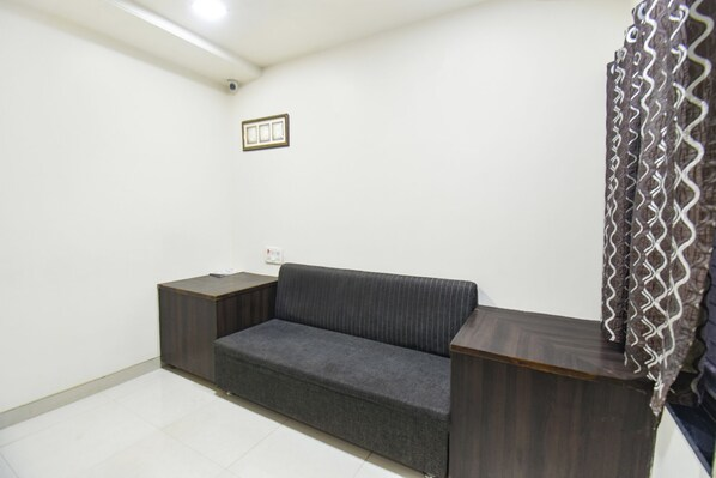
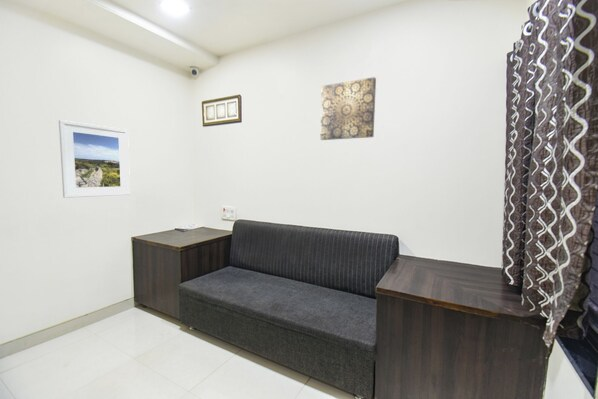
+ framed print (98, 161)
+ wall art (346, 110)
